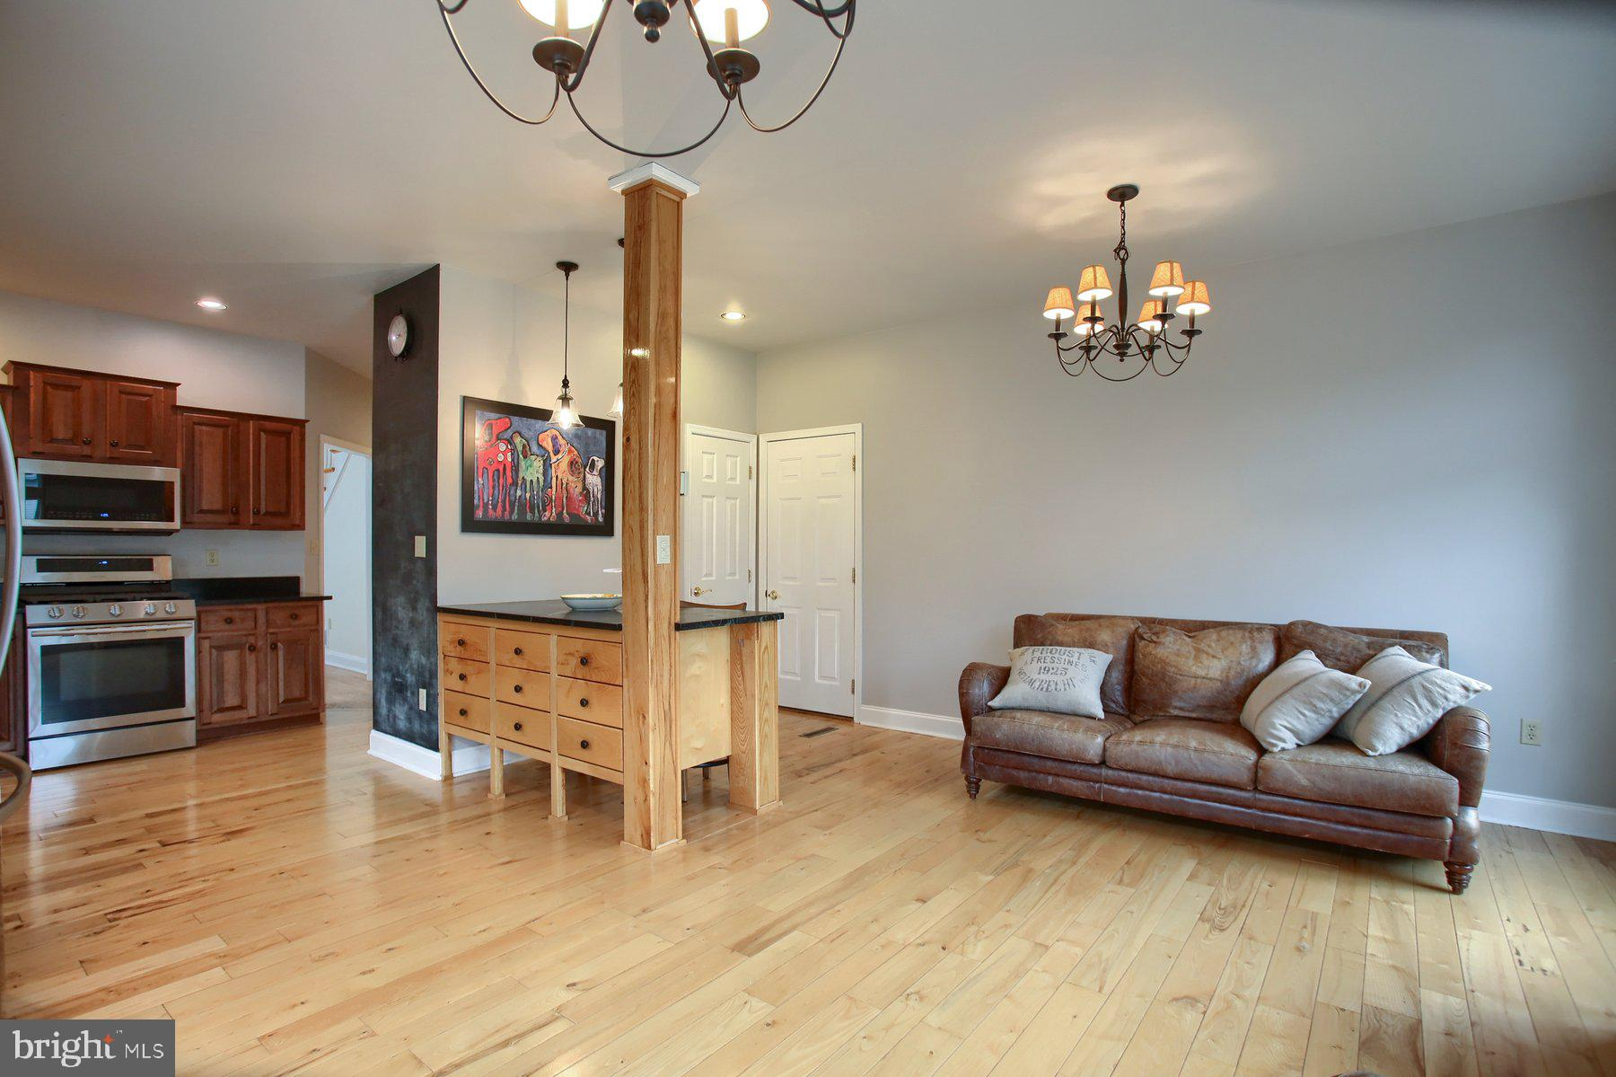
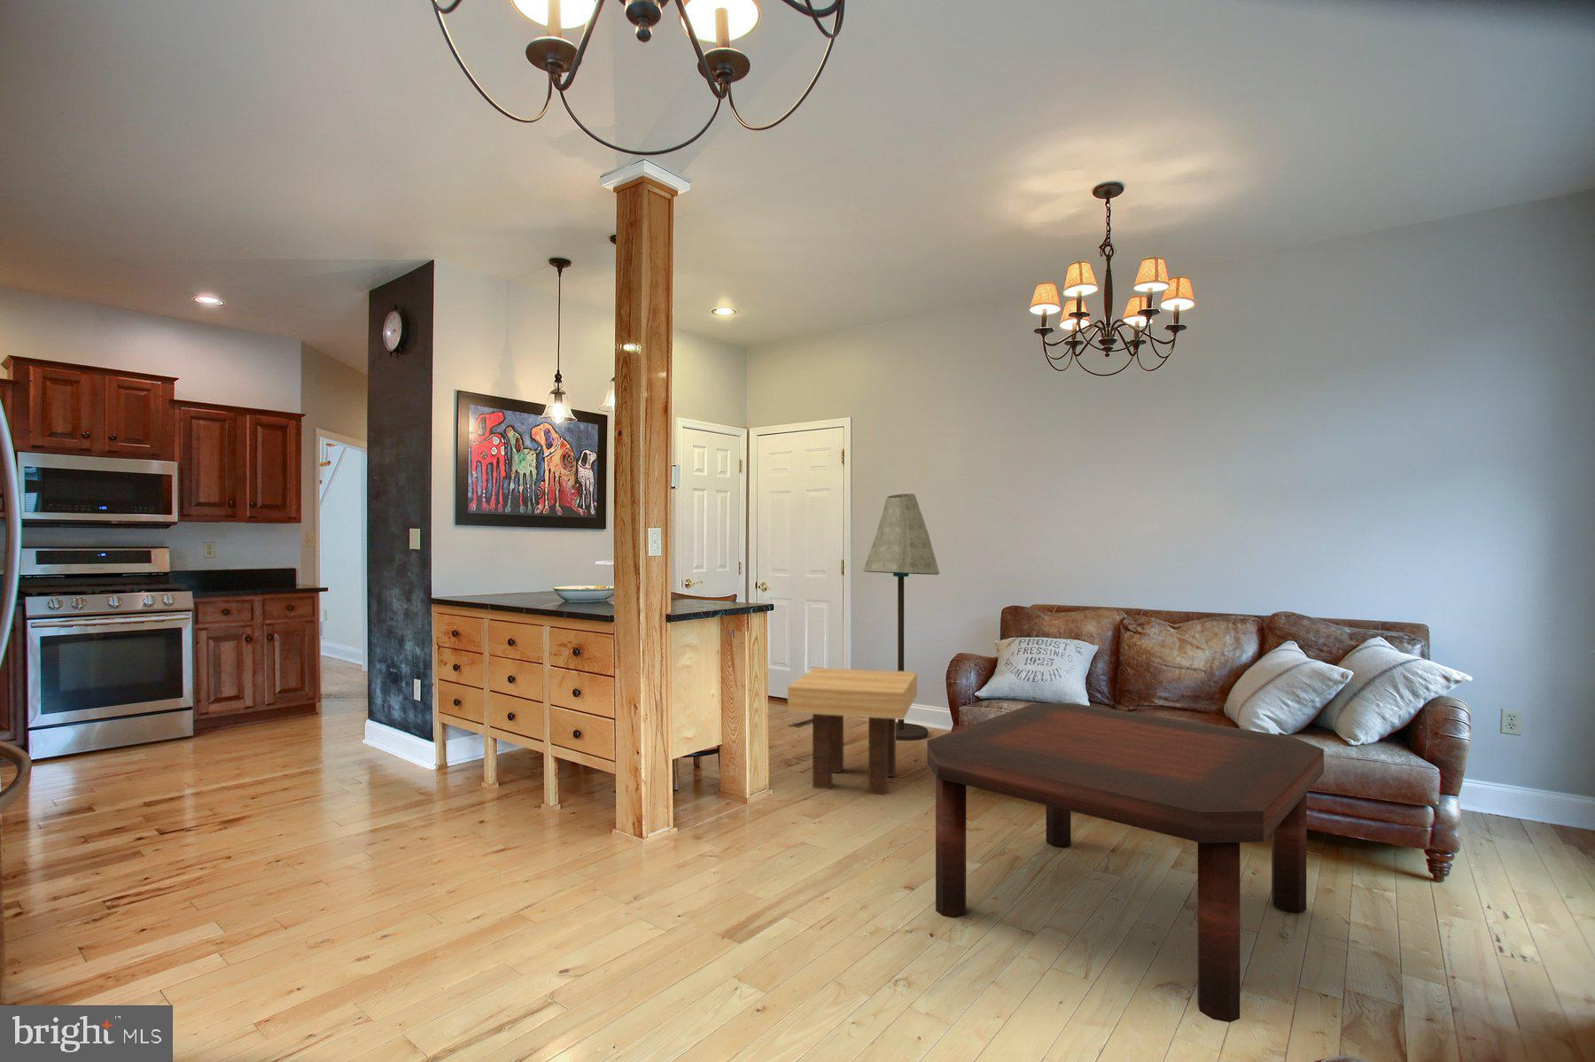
+ coffee table (1121, 823)
+ floor lamp (900, 613)
+ side table (843, 729)
